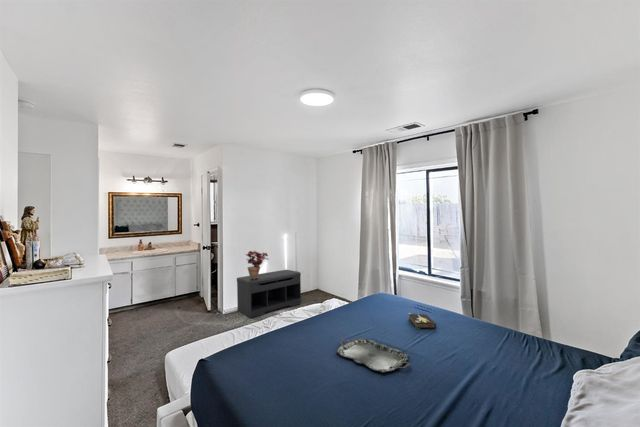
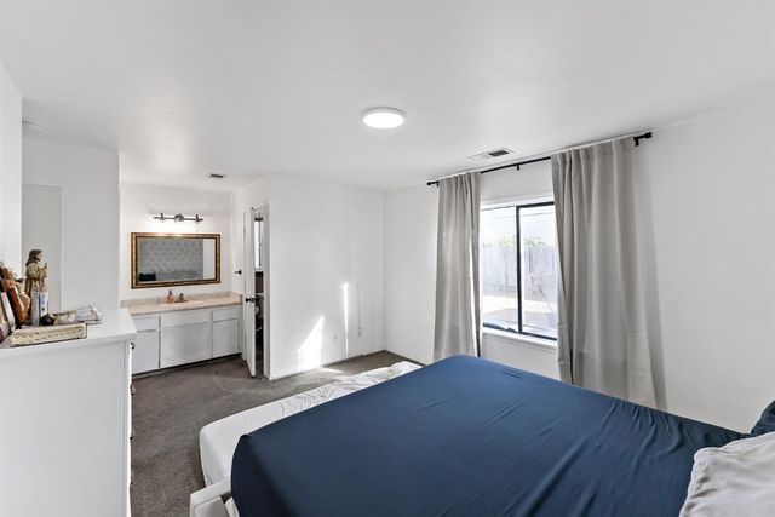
- serving tray (371, 353)
- bench (270, 290)
- potted plant (255, 264)
- hardback book (421, 320)
